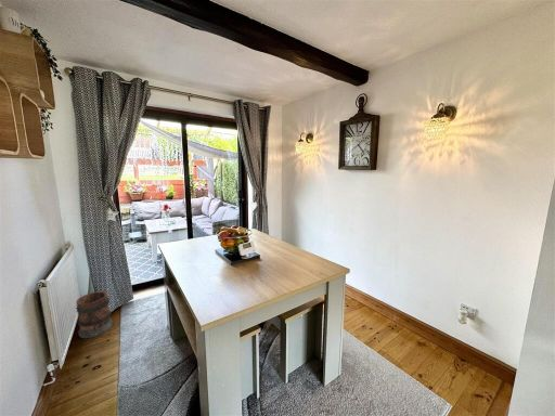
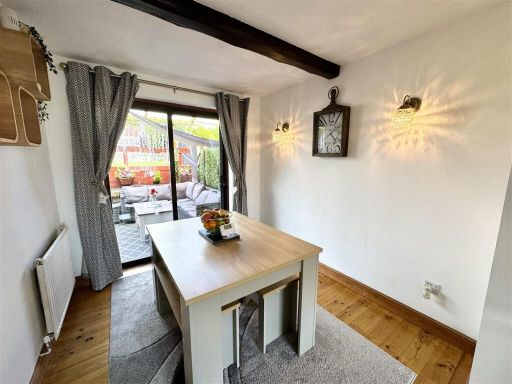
- wooden barrel (90, 314)
